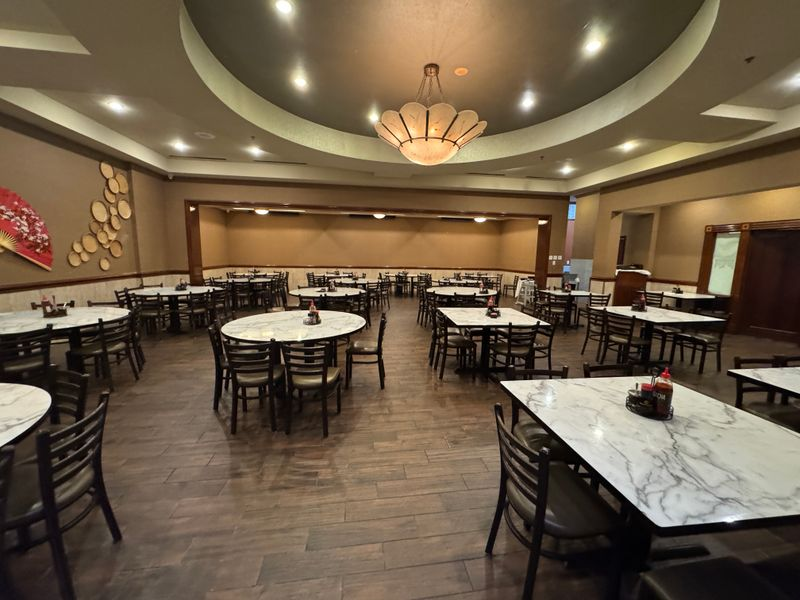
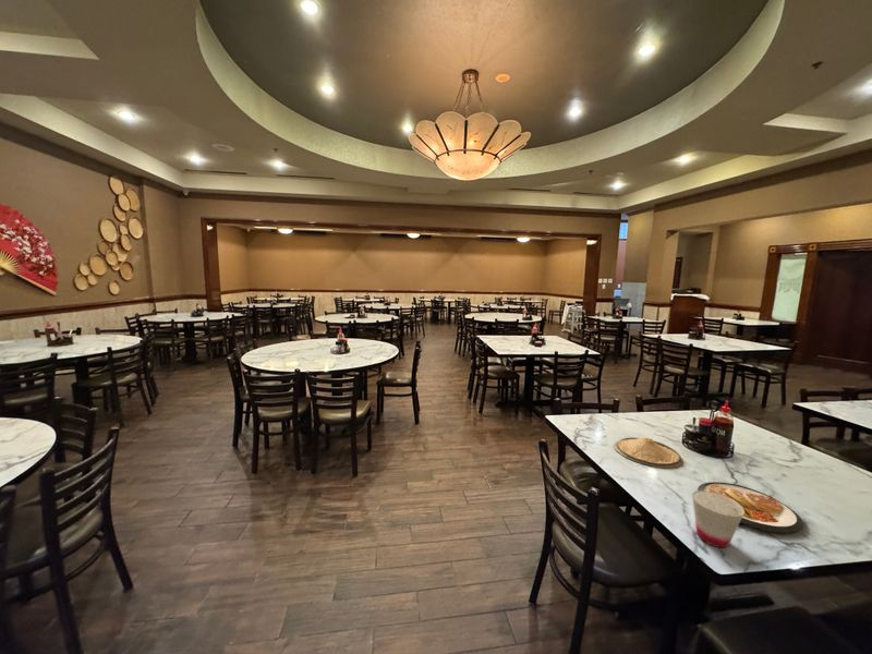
+ dish (747, 502)
+ cup (714, 520)
+ plate (647, 445)
